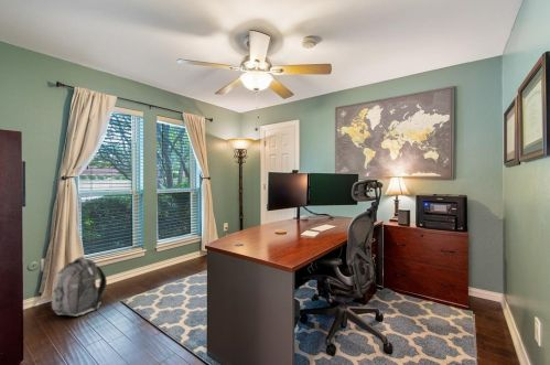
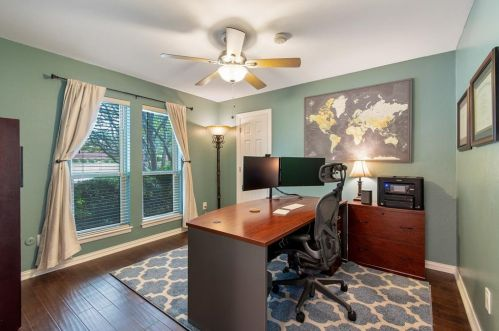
- backpack (79, 283)
